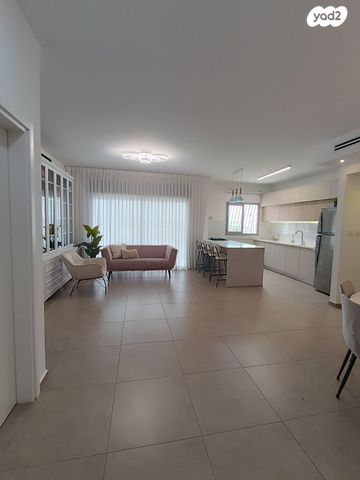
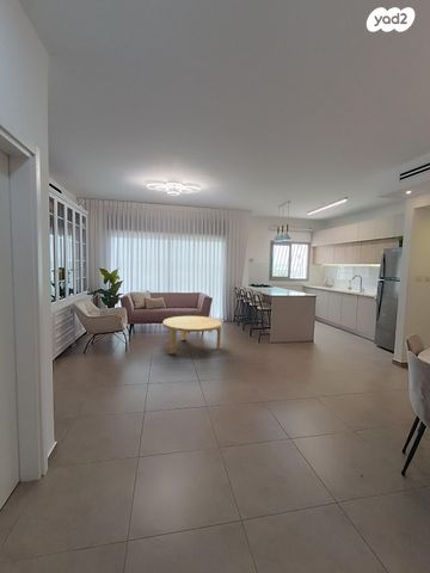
+ coffee table (189, 333)
